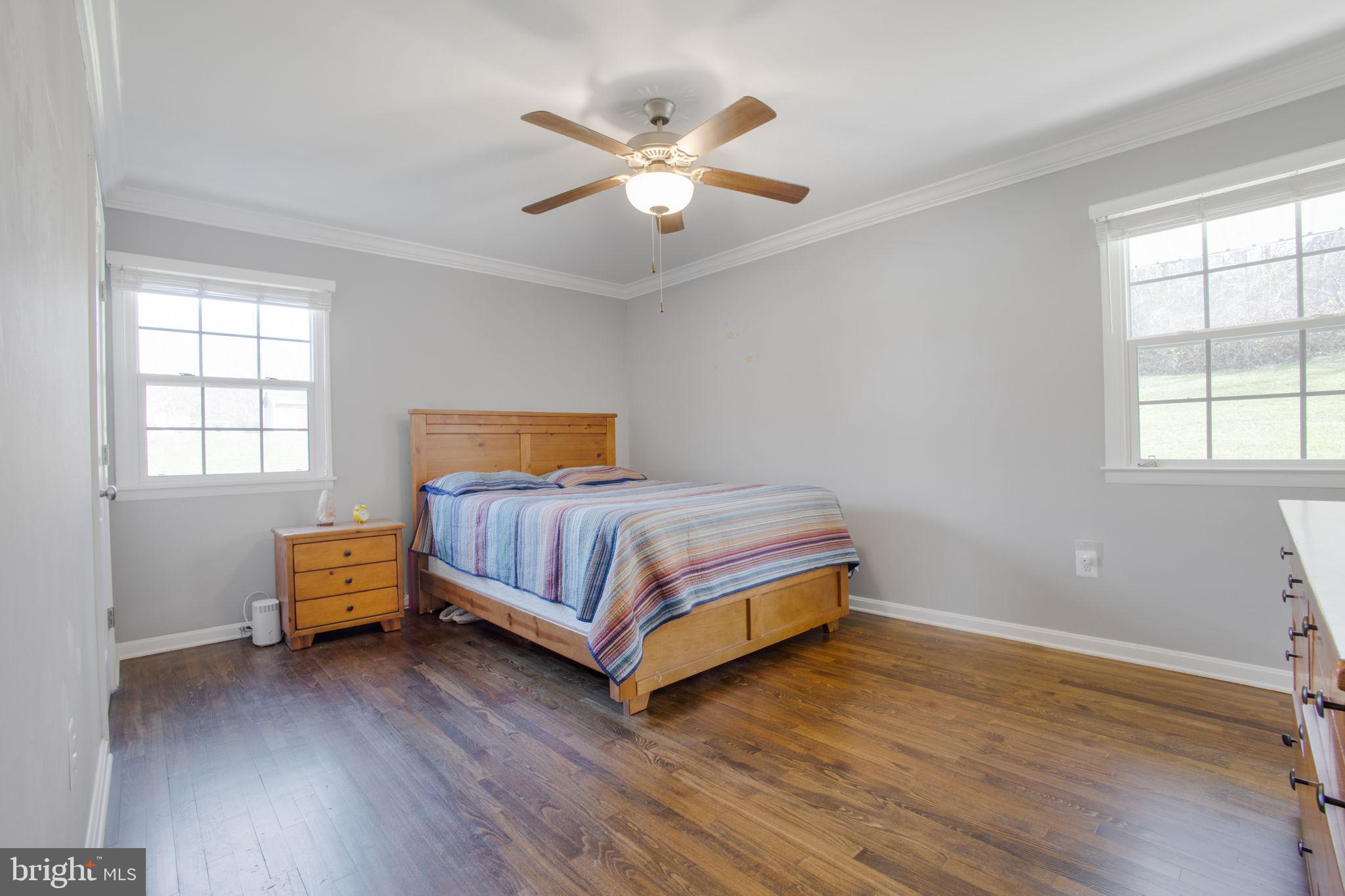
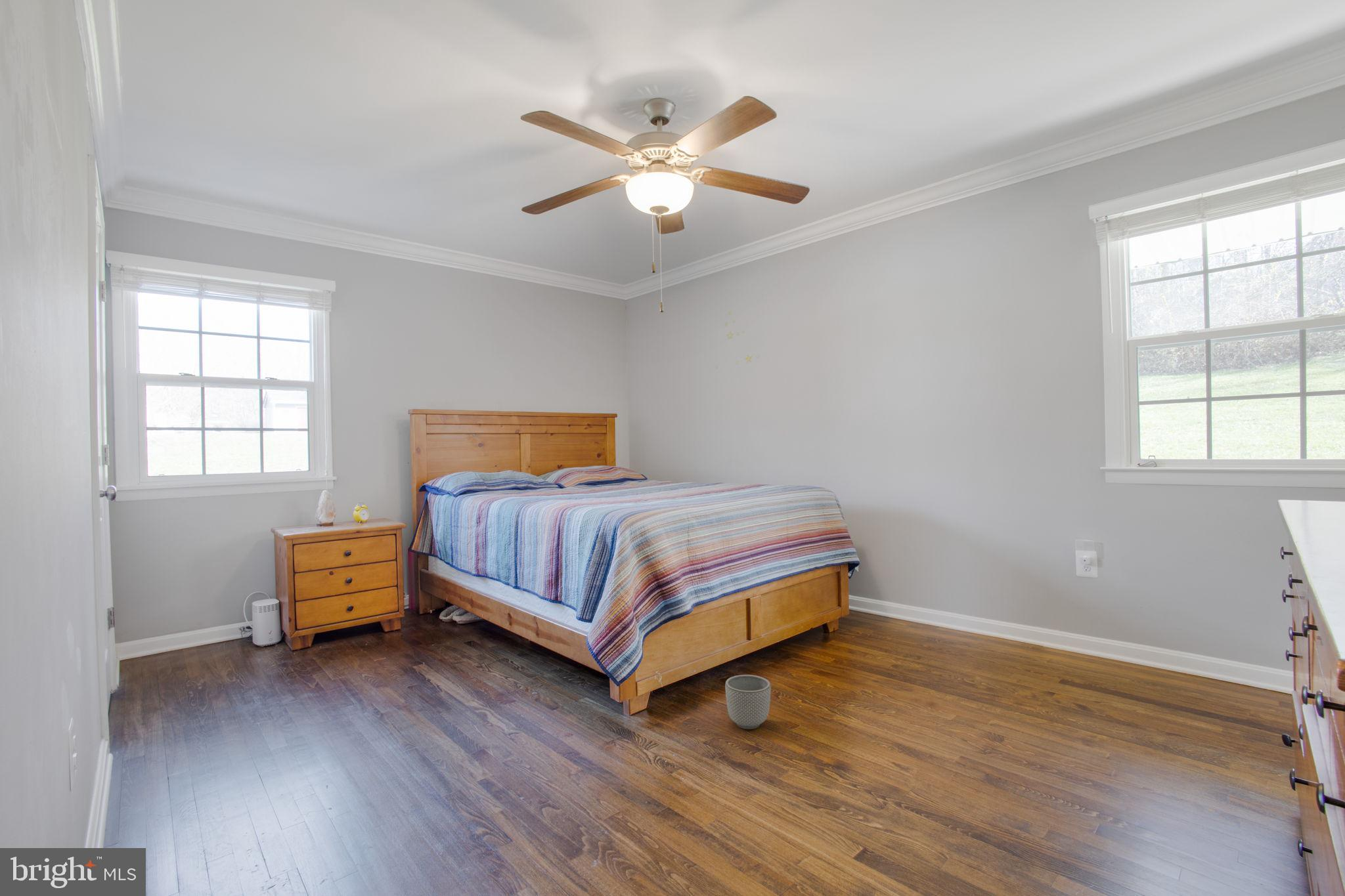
+ planter (748, 704)
